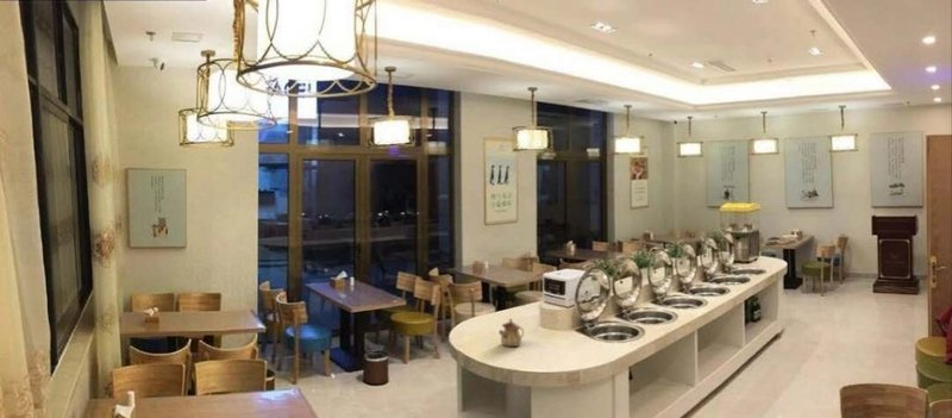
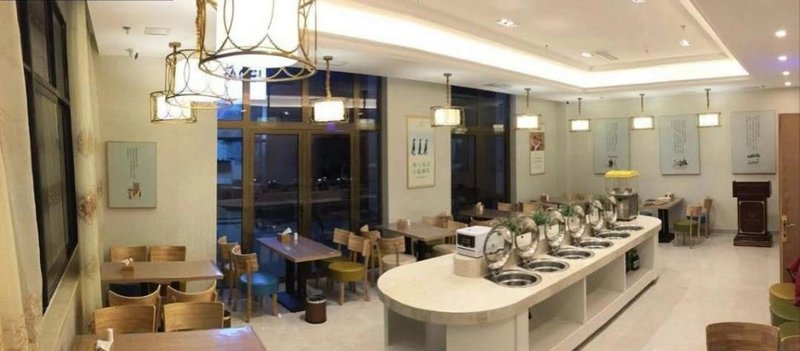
- teapot (512, 331)
